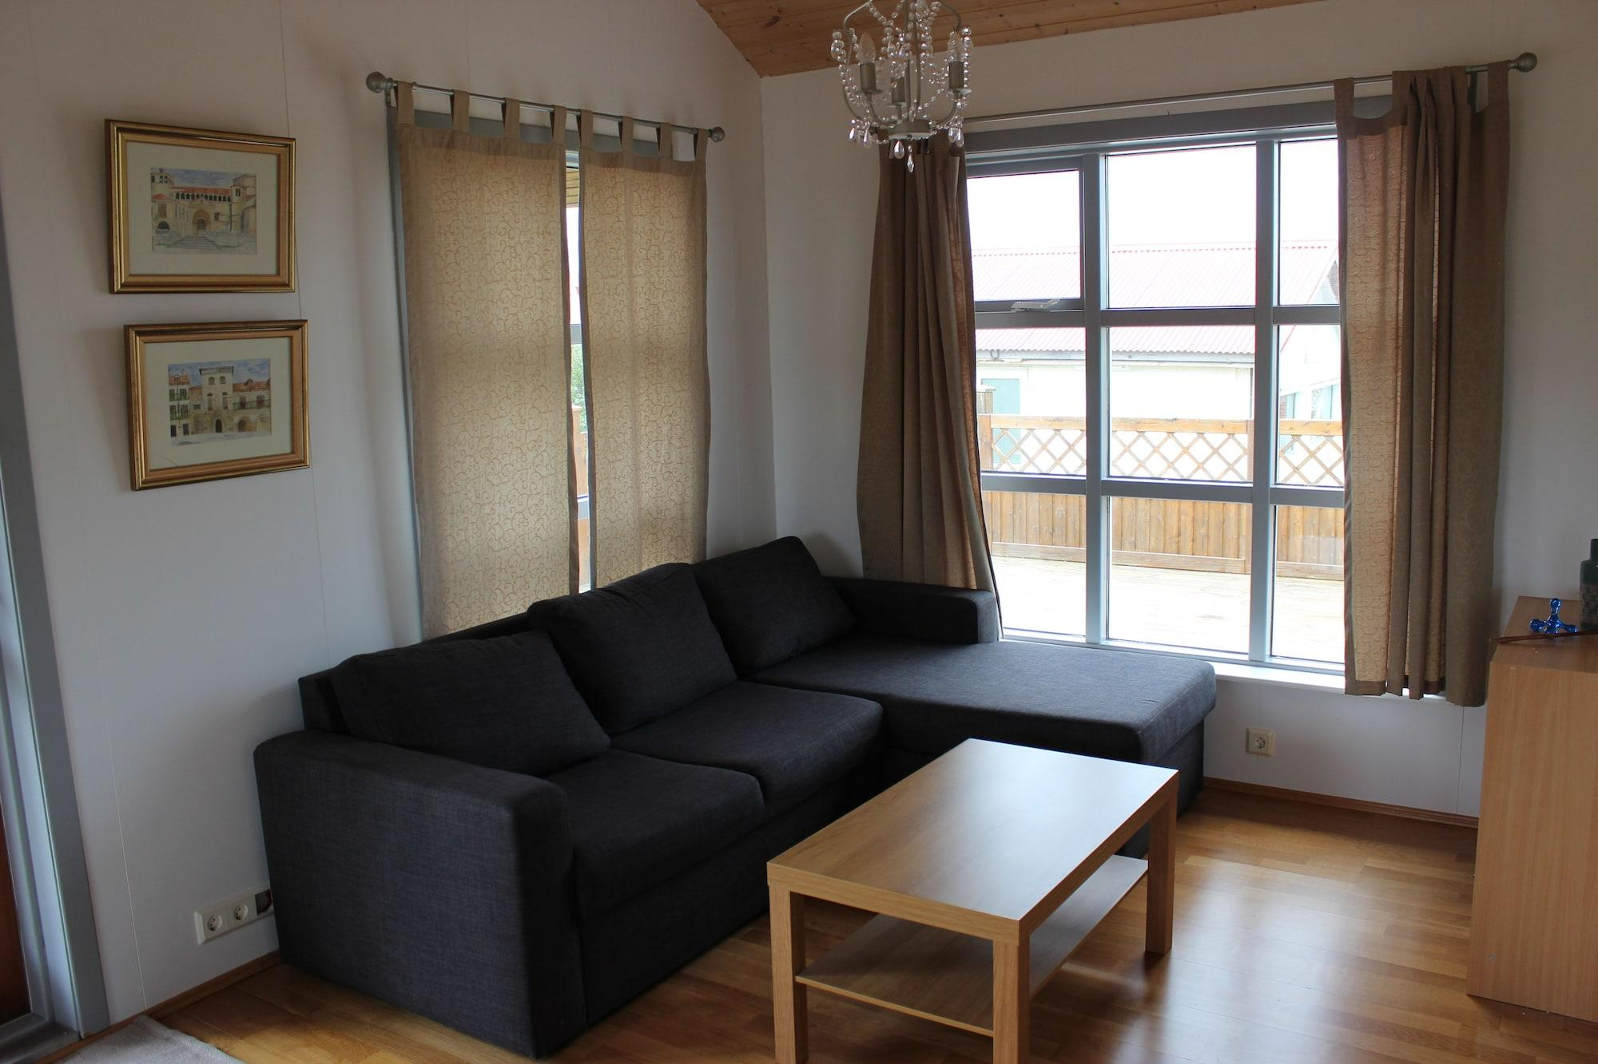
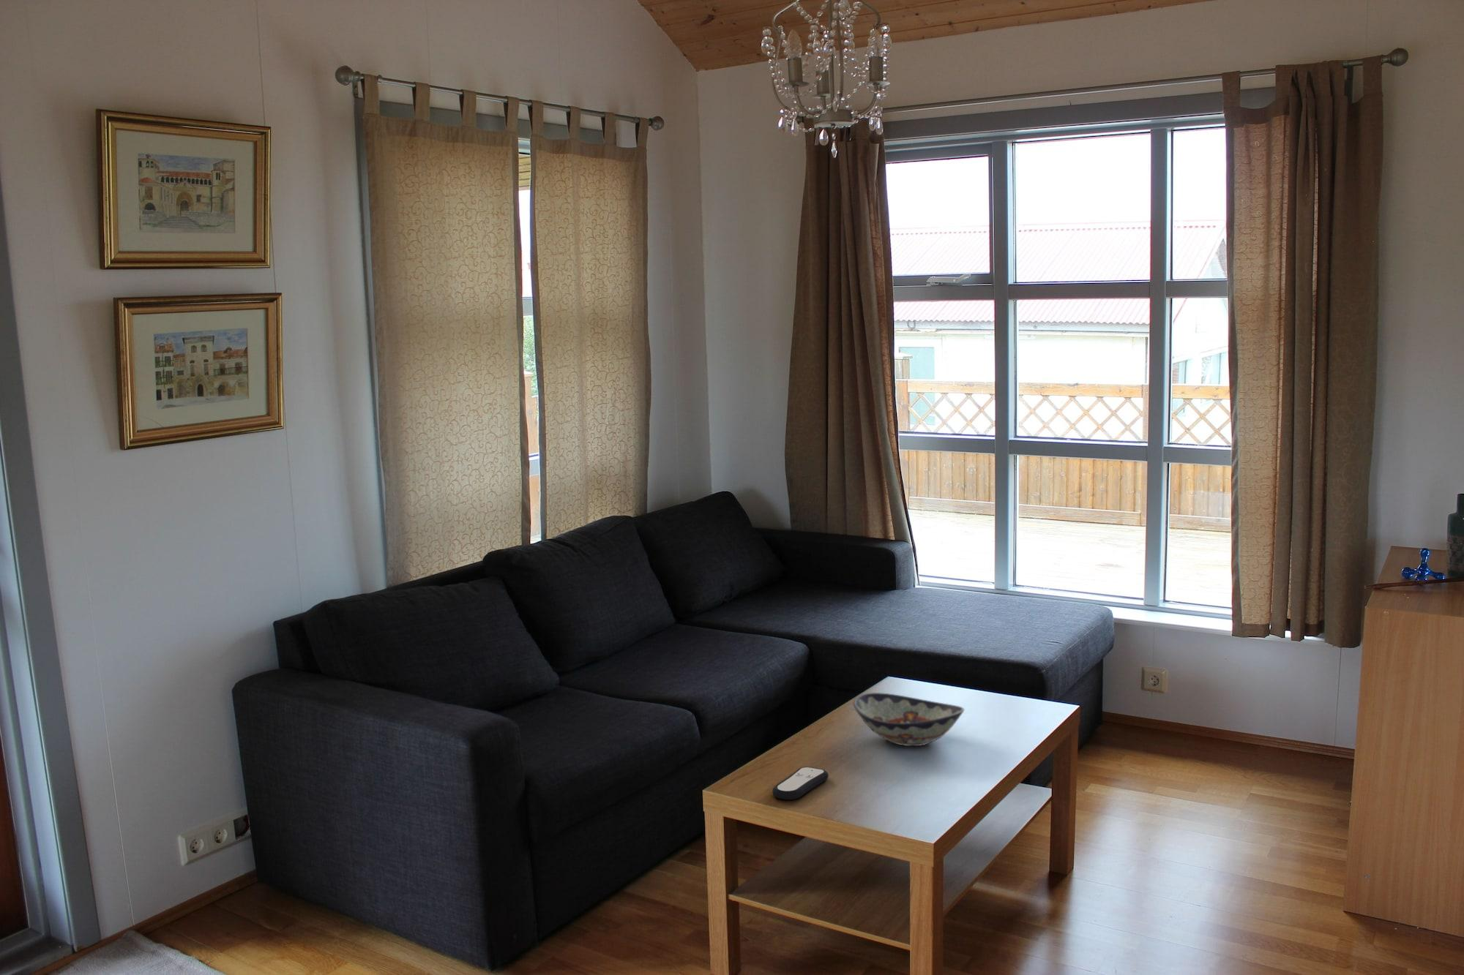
+ remote control (799, 782)
+ decorative bowl (908, 721)
